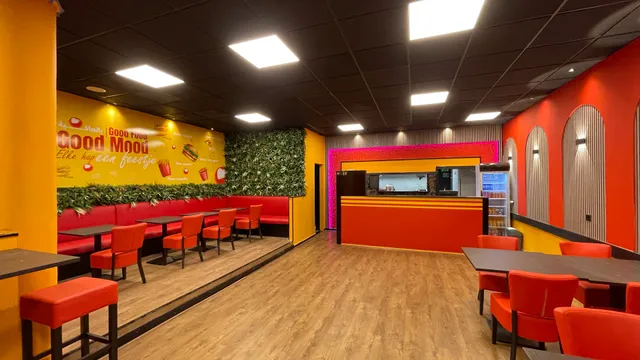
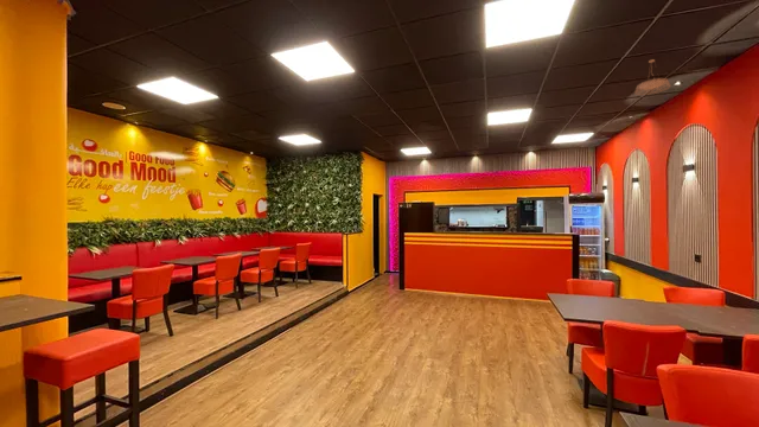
+ pendant light (651, 72)
